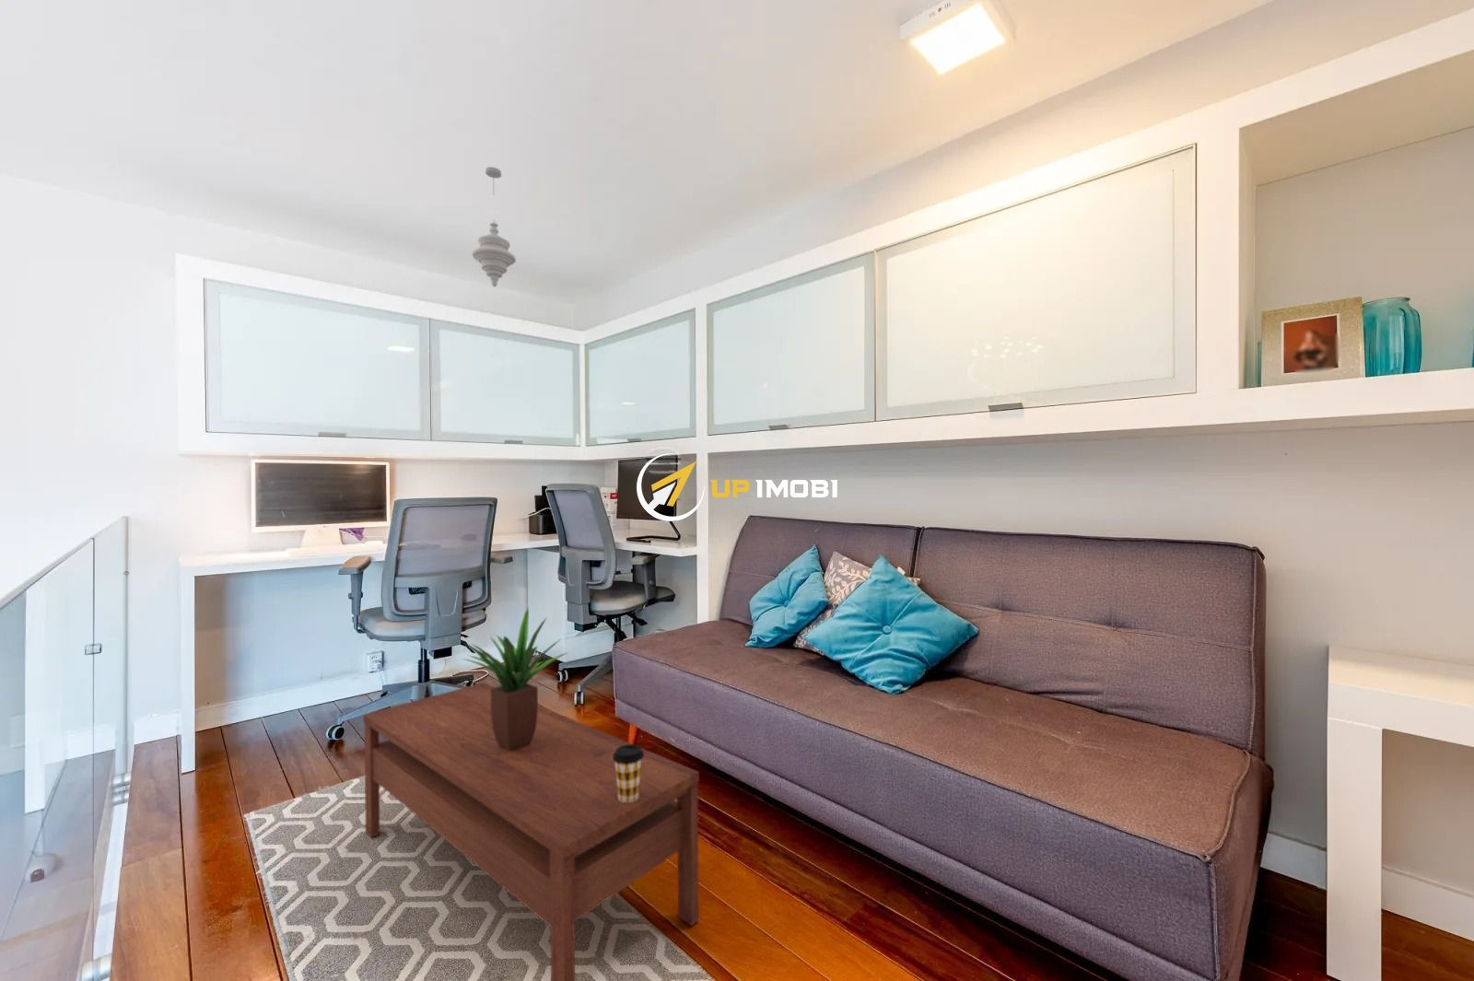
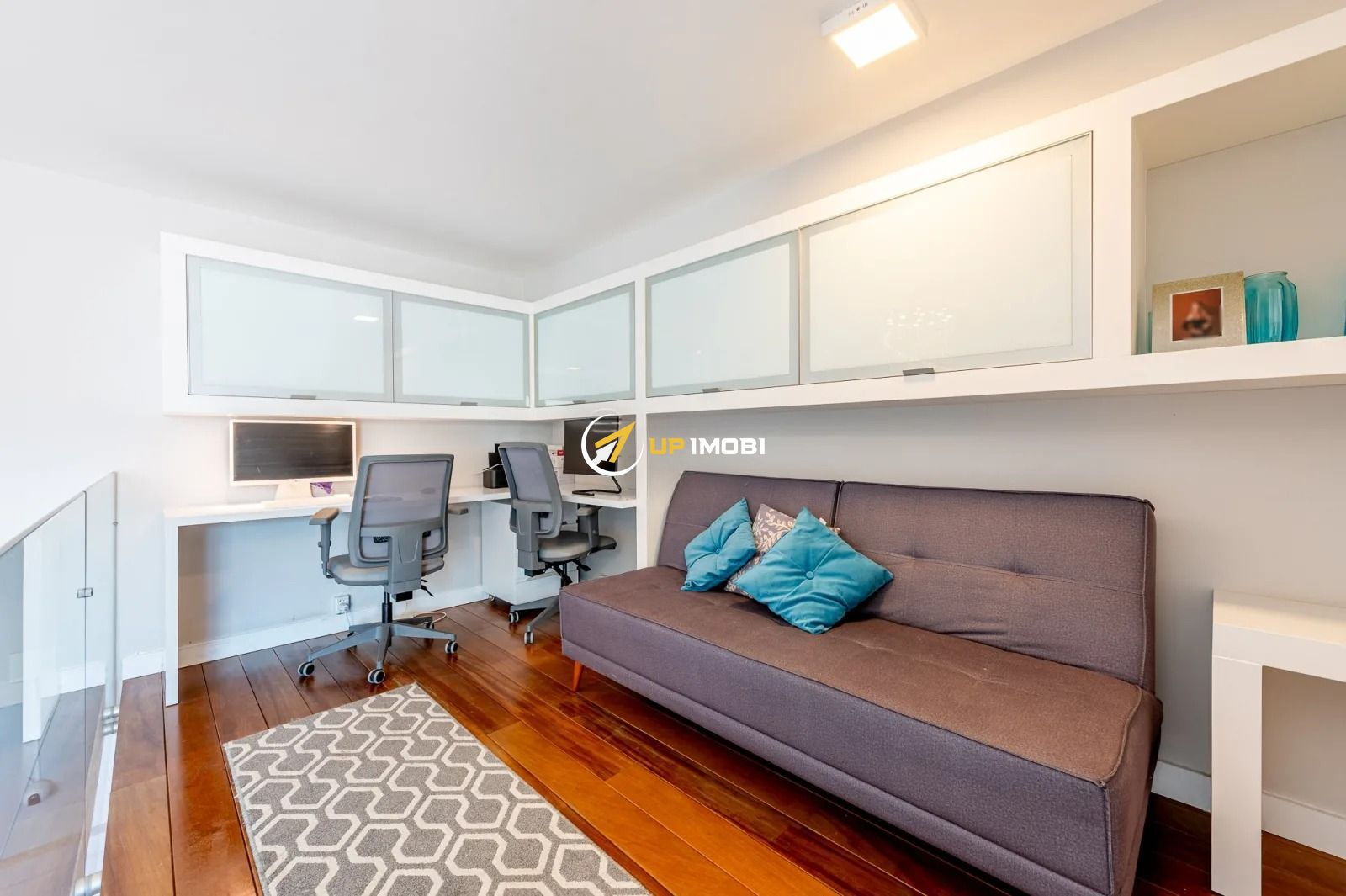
- pendant light (494, 229)
- coffee cup (629, 772)
- coffee table (511, 805)
- potted plant (517, 677)
